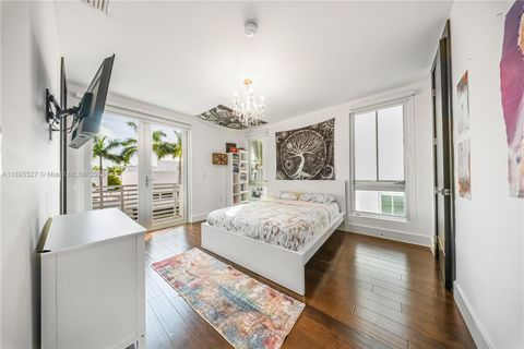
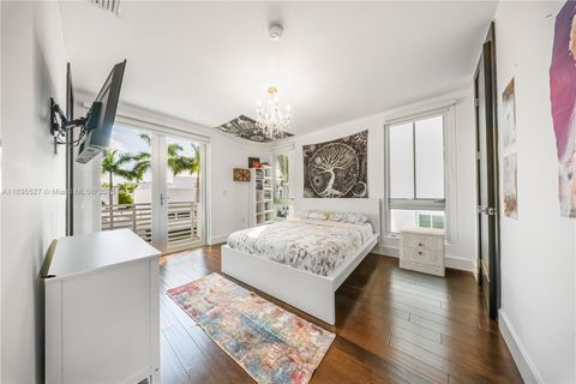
+ nightstand (421, 248)
